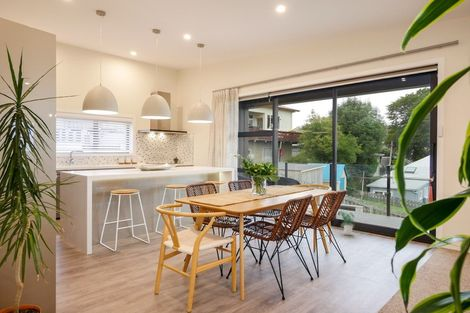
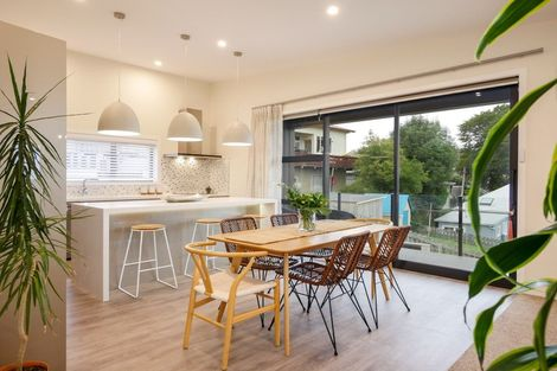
- potted plant (346, 222)
